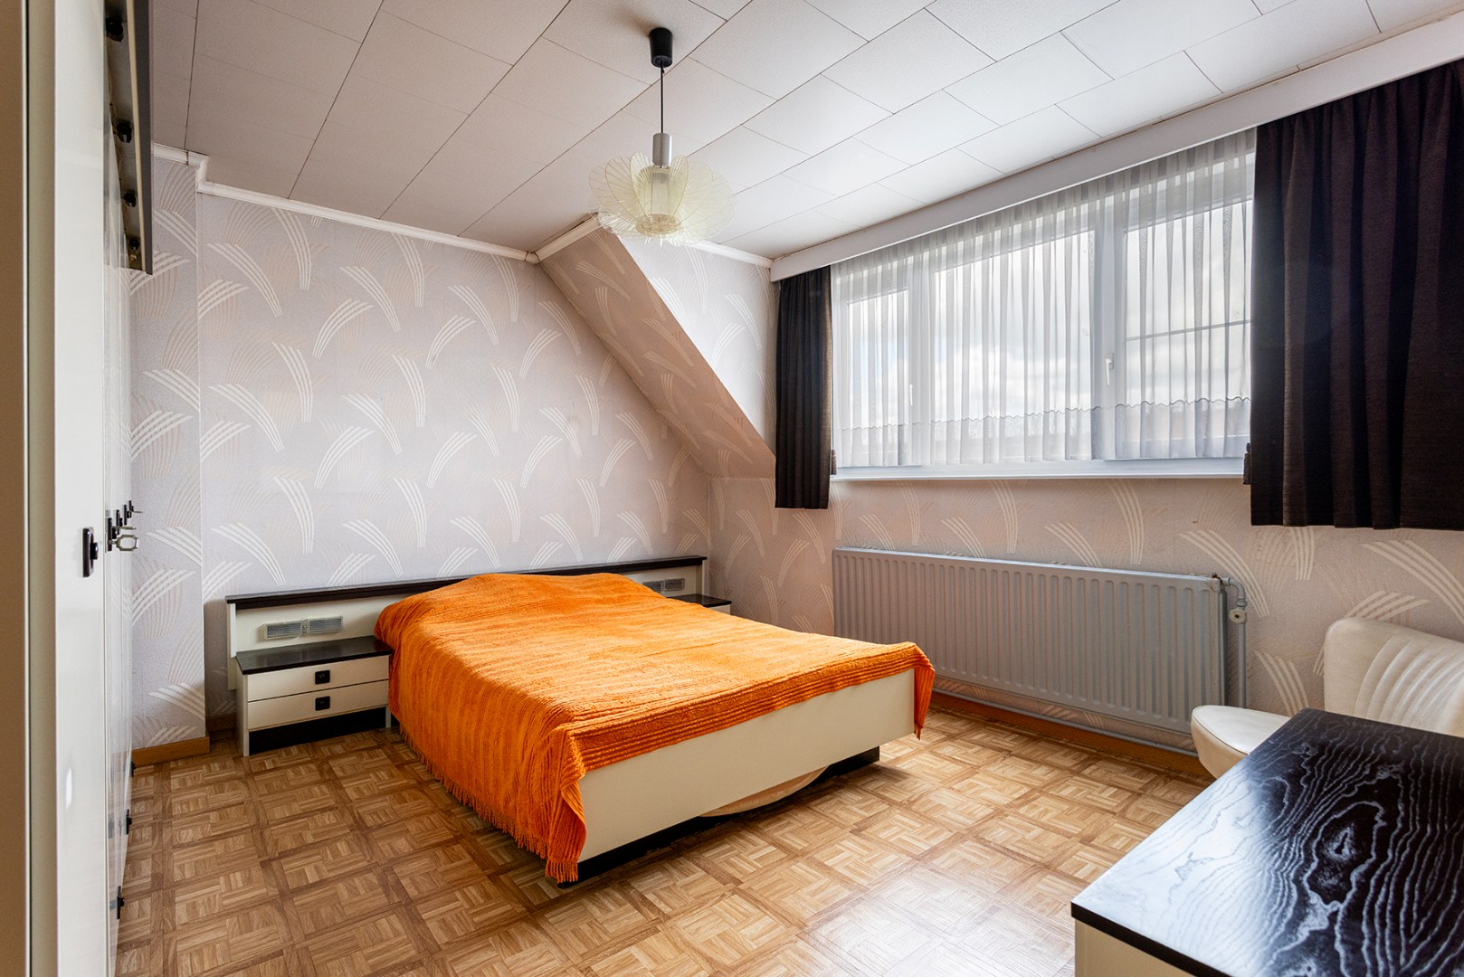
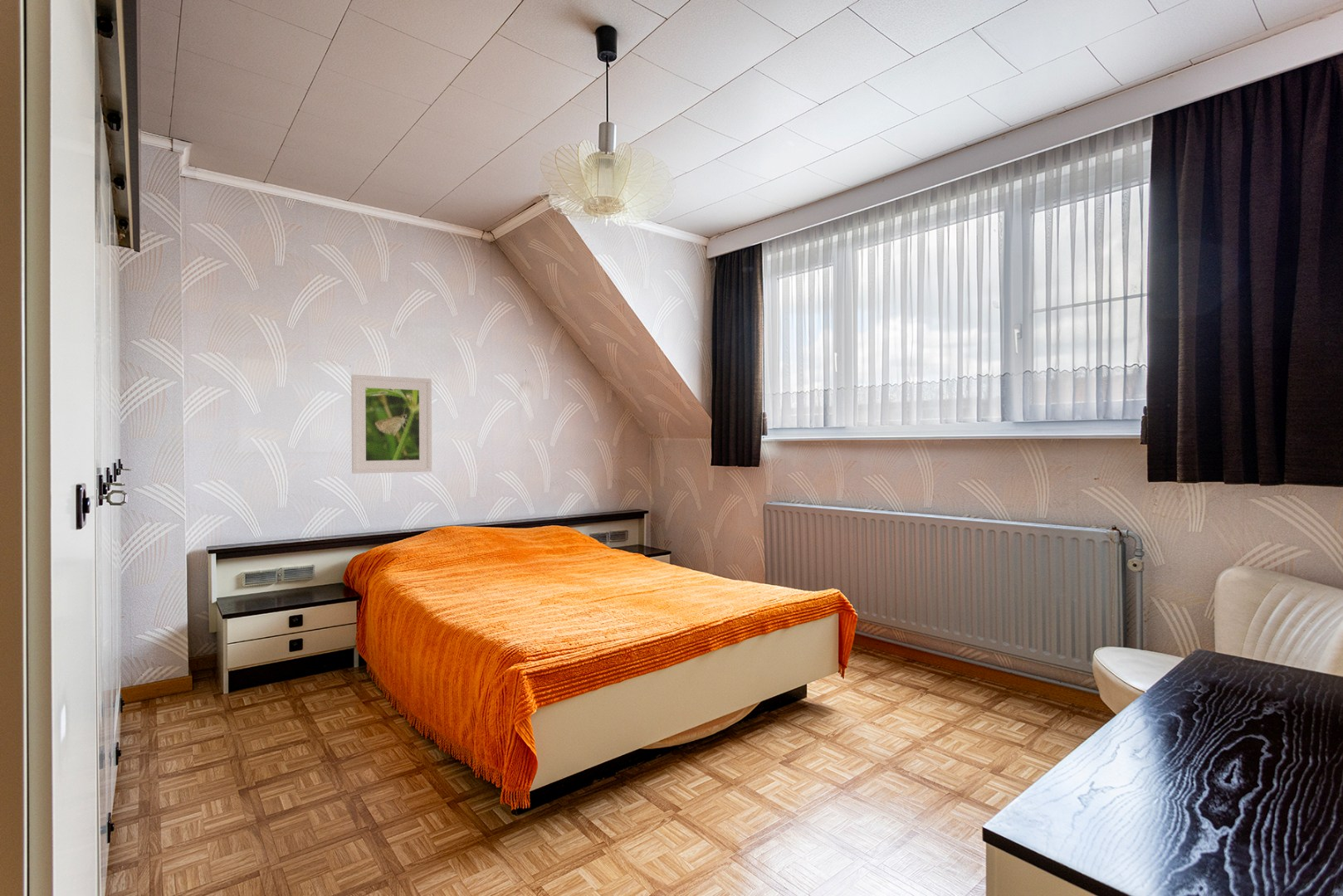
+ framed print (393, 424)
